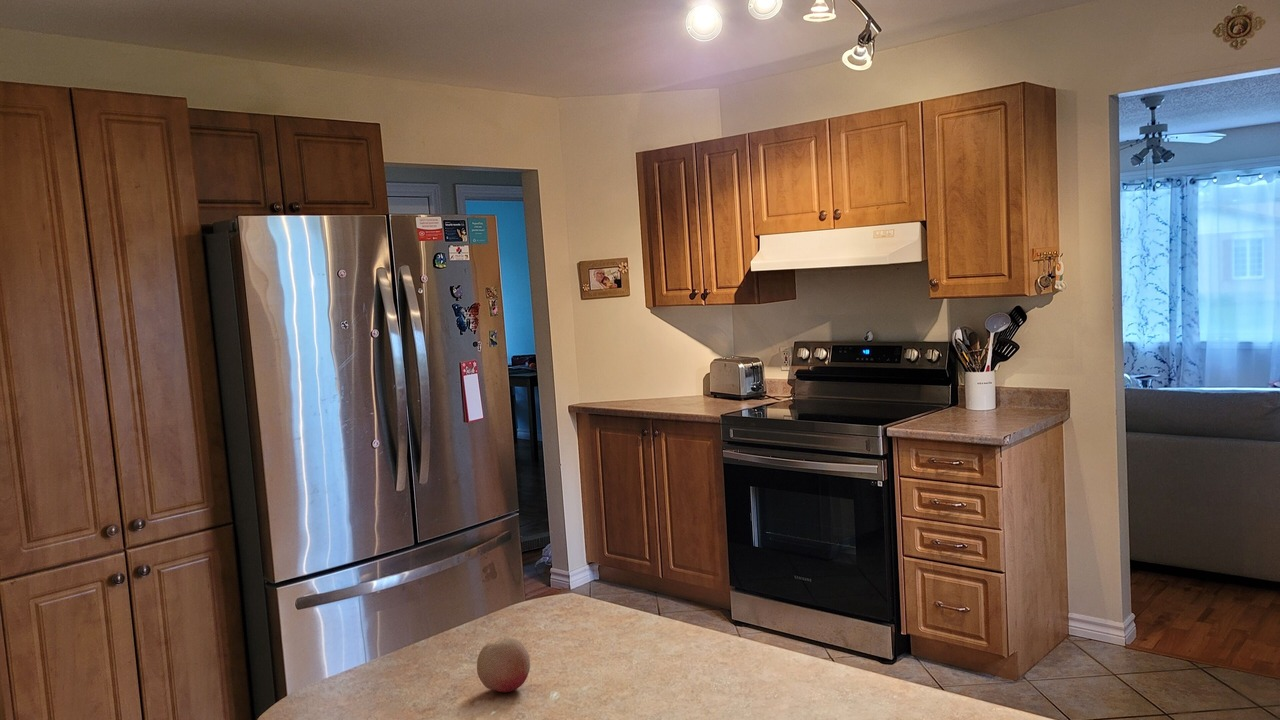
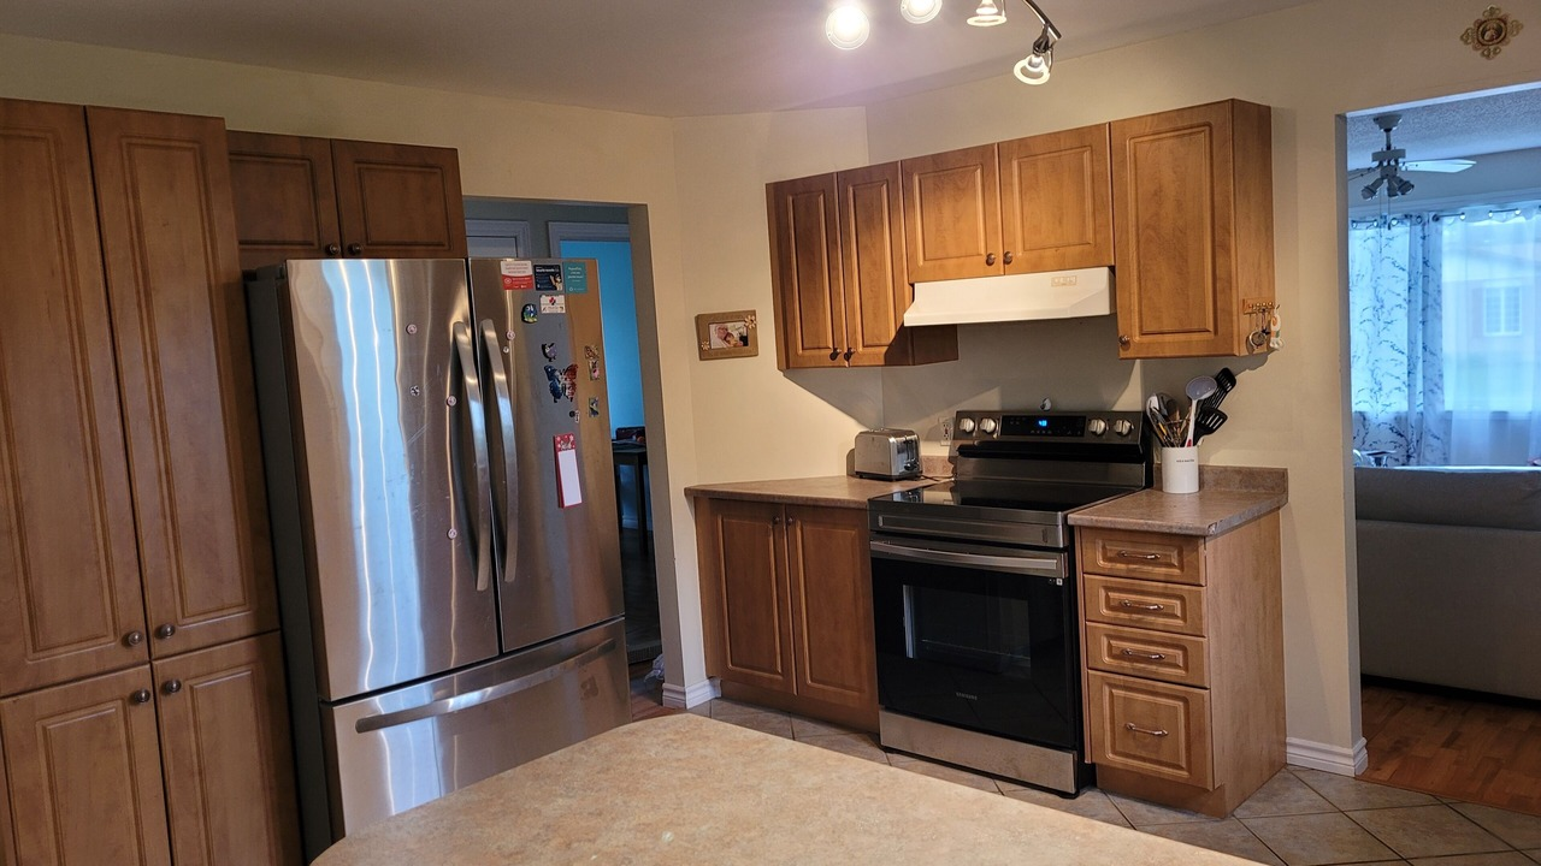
- fruit (503, 664)
